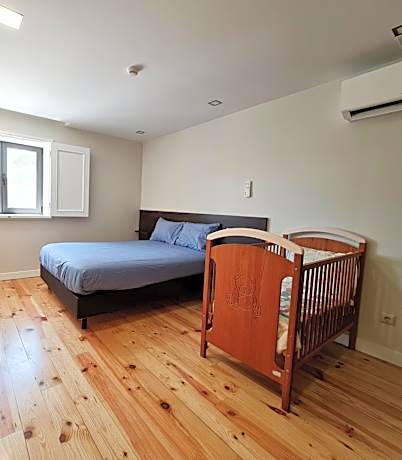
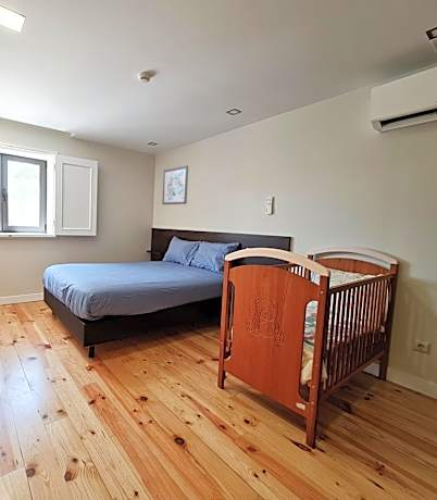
+ wall art (174, 186)
